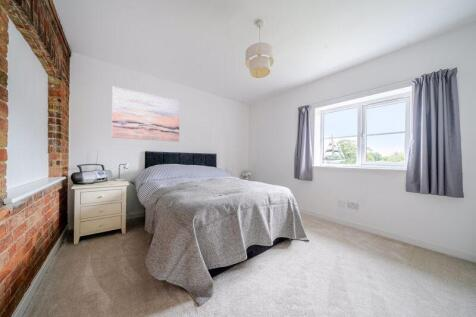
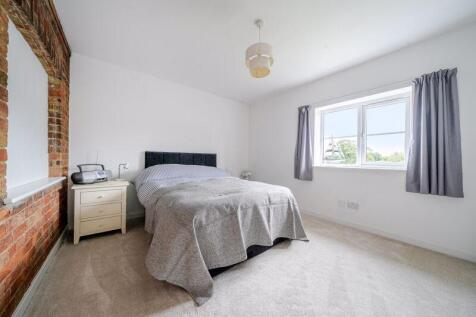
- wall art (149, 116)
